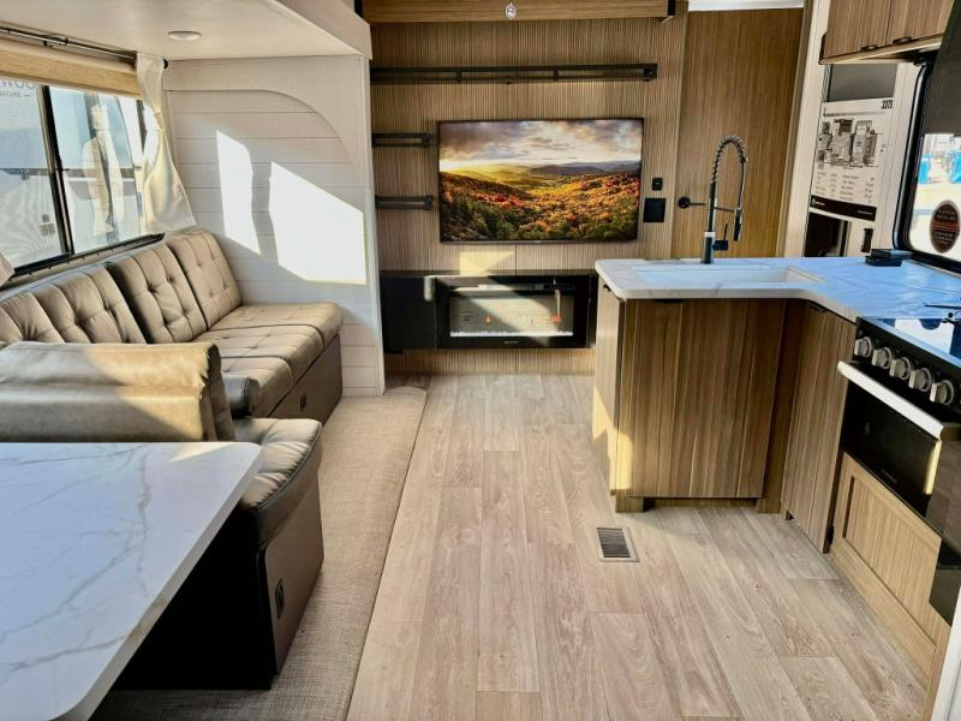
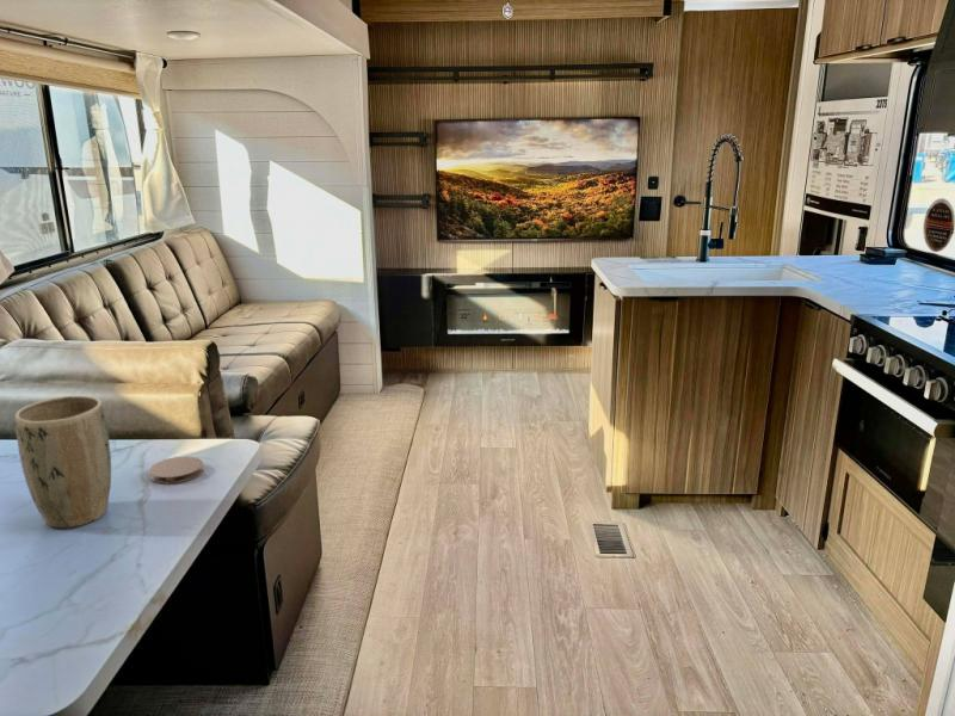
+ plant pot (68, 462)
+ coaster (177, 469)
